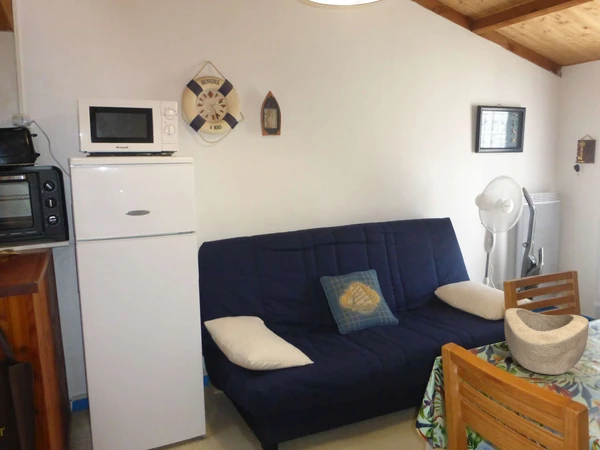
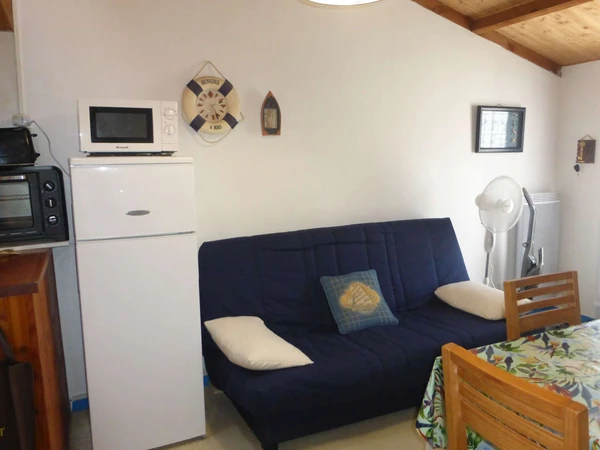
- decorative bowl (544, 340)
